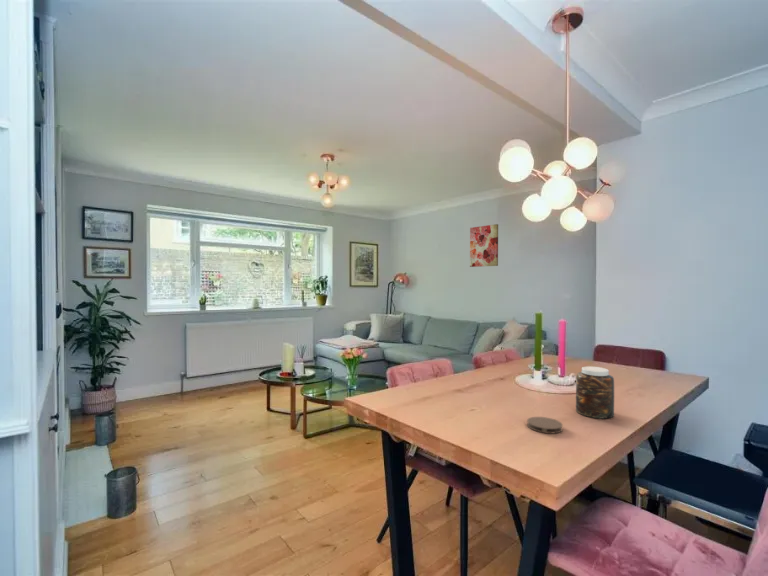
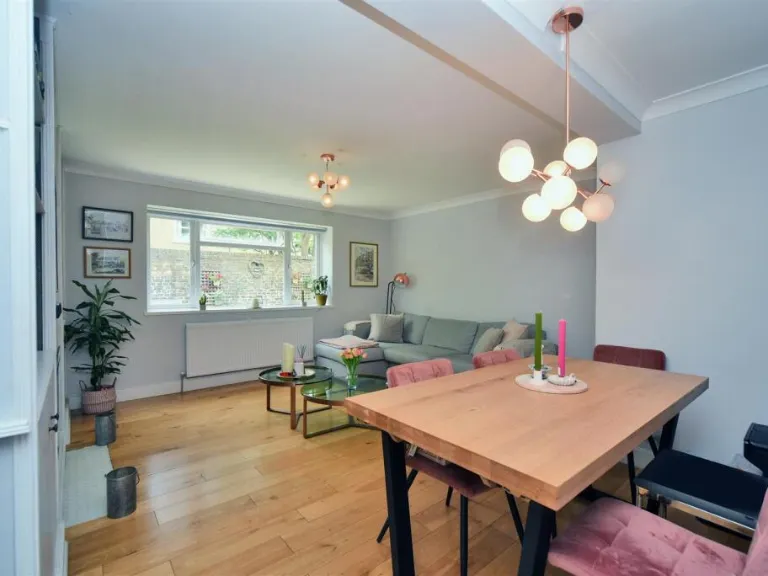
- wall art (483, 246)
- coaster (544, 424)
- jar (594, 390)
